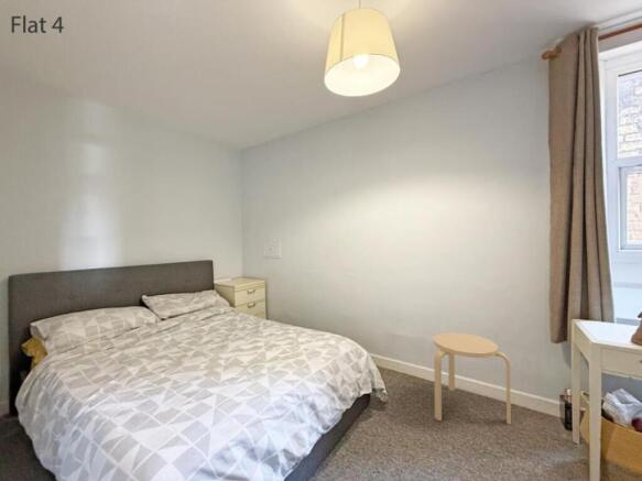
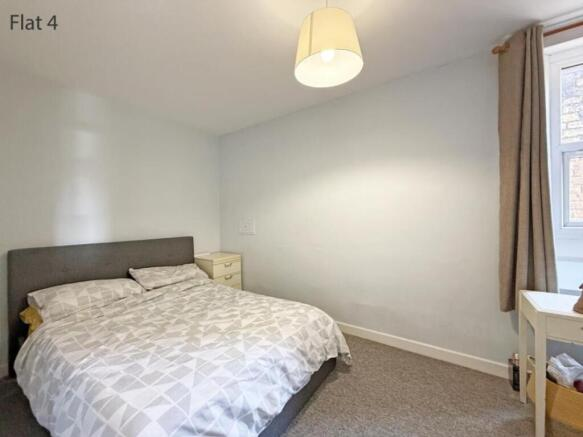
- stool (454, 376)
